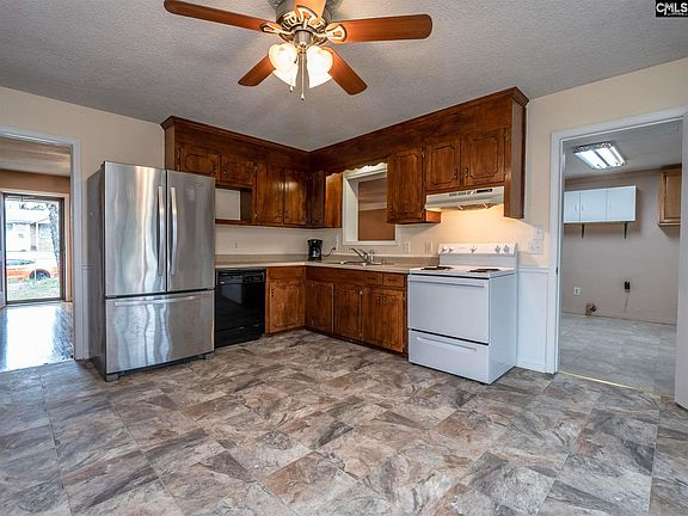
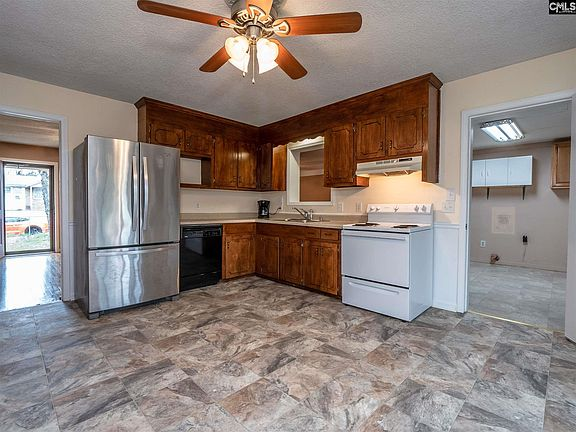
+ wall art (503, 220)
